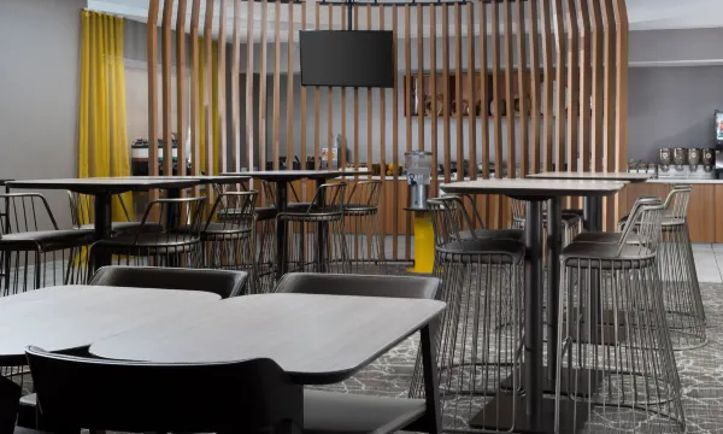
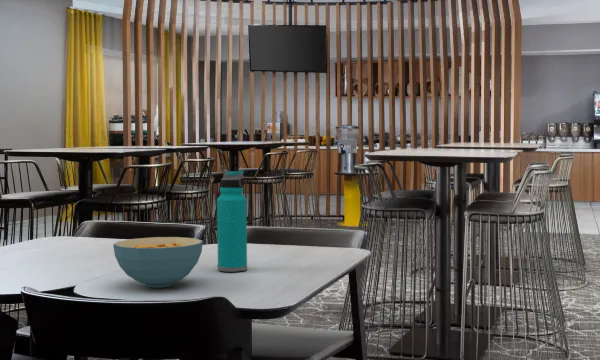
+ water bottle (231, 220)
+ cereal bowl (159, 263)
